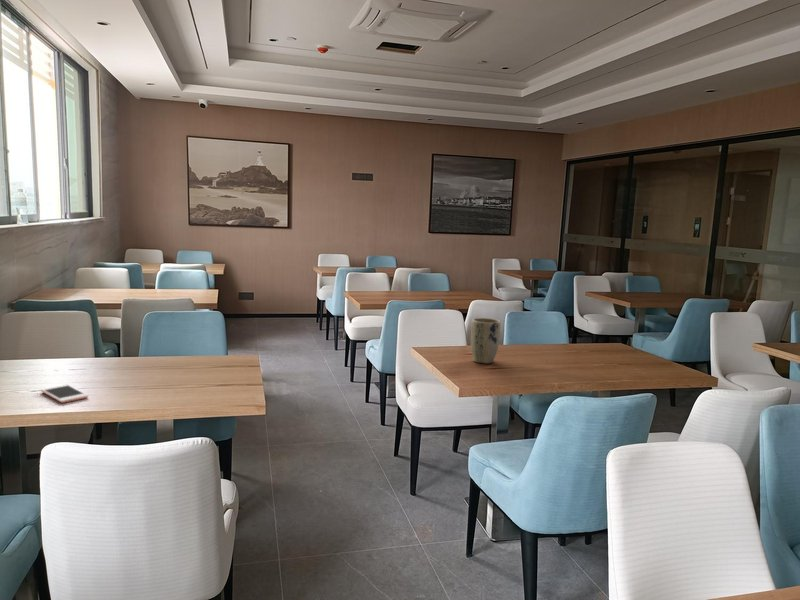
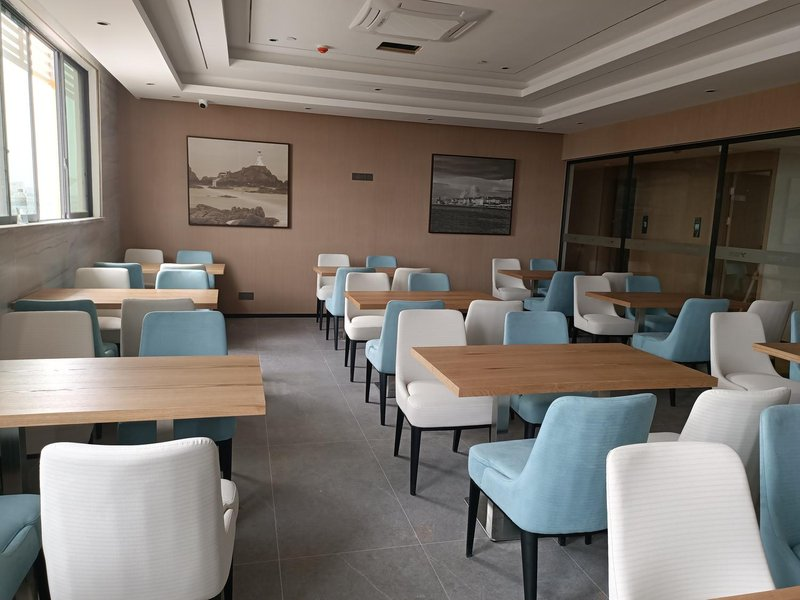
- cell phone (64, 393)
- plant pot (484, 340)
